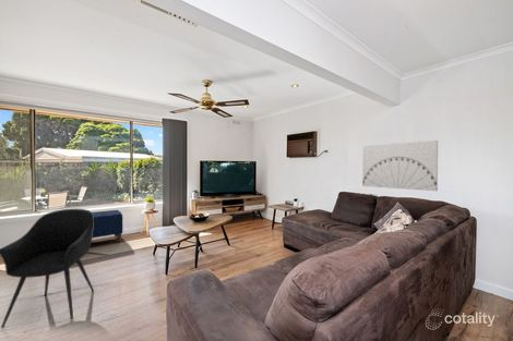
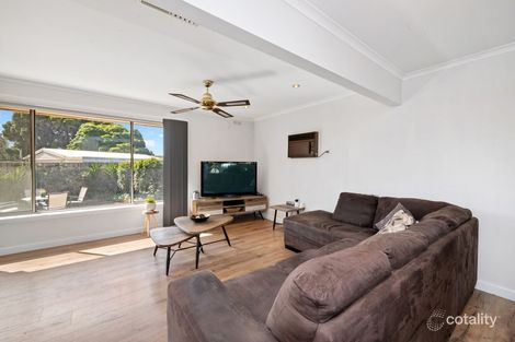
- armchair (58, 260)
- bench (93, 230)
- wall art (395, 166)
